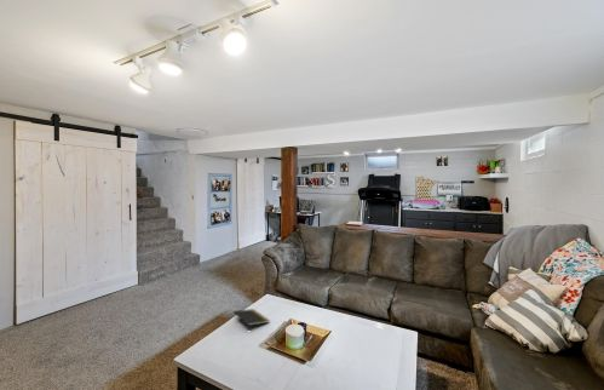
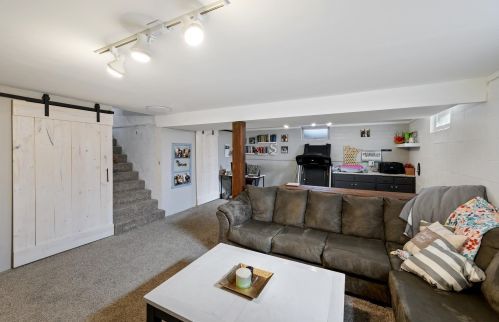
- notepad (251, 316)
